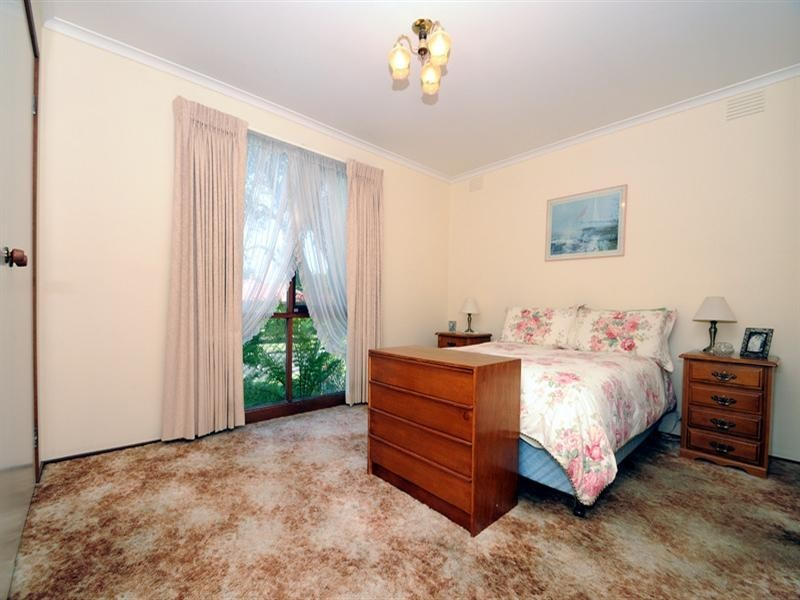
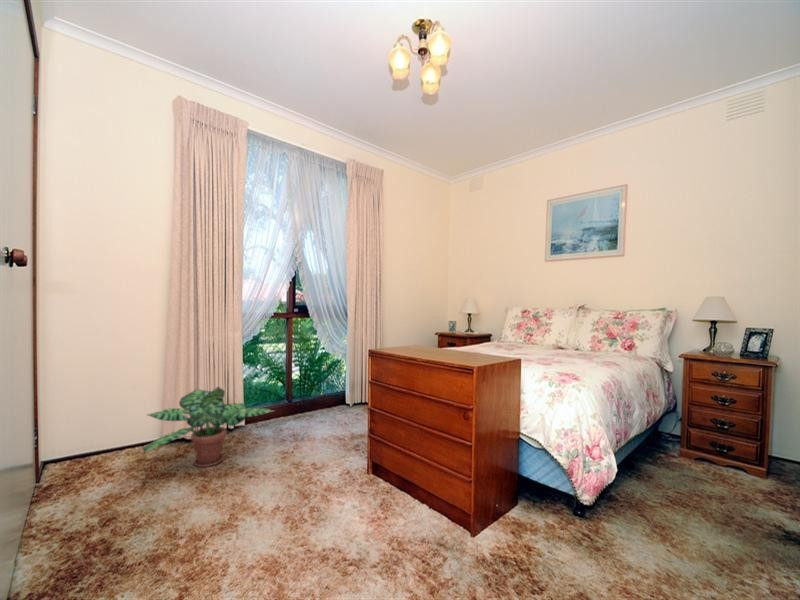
+ potted plant (205, 420)
